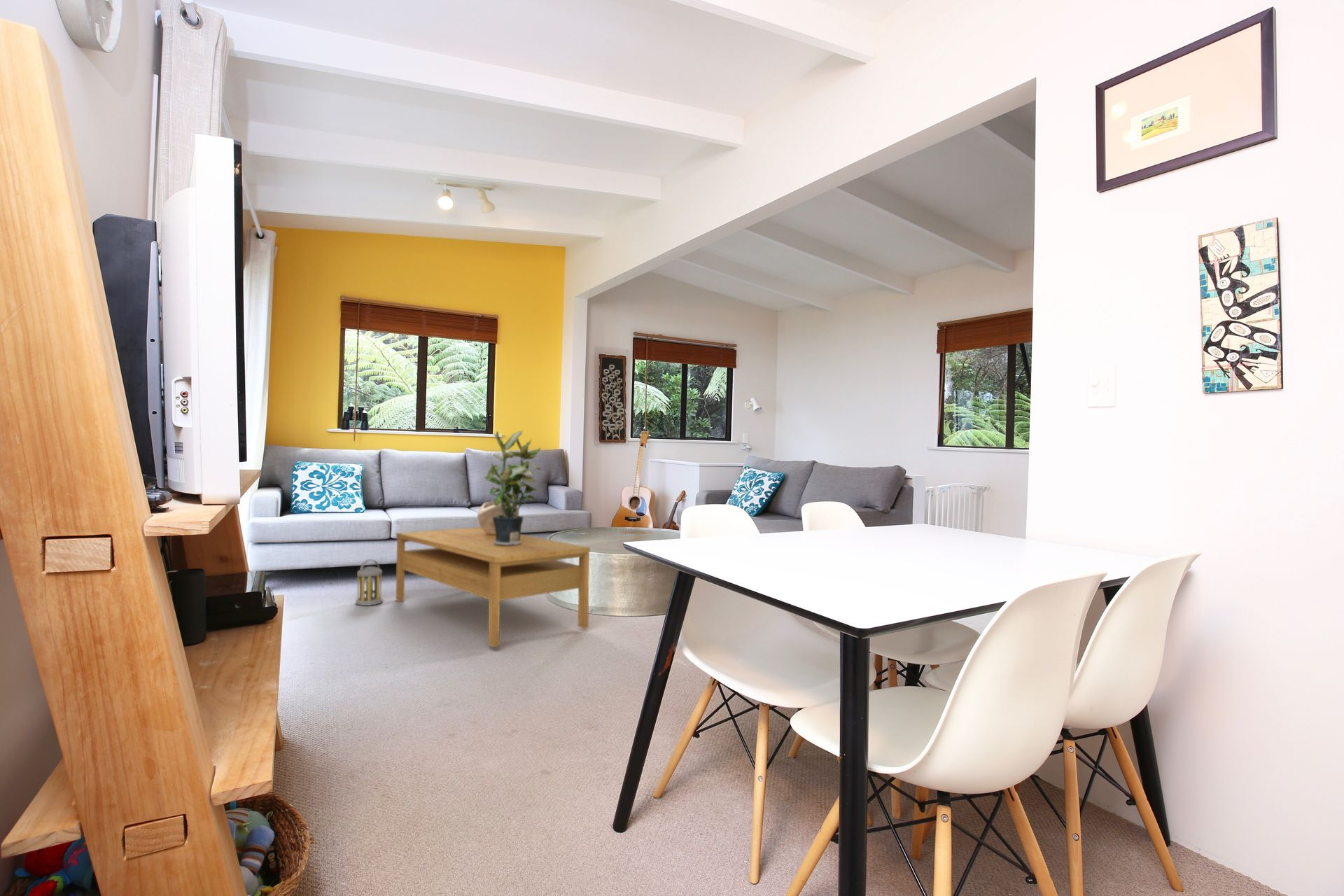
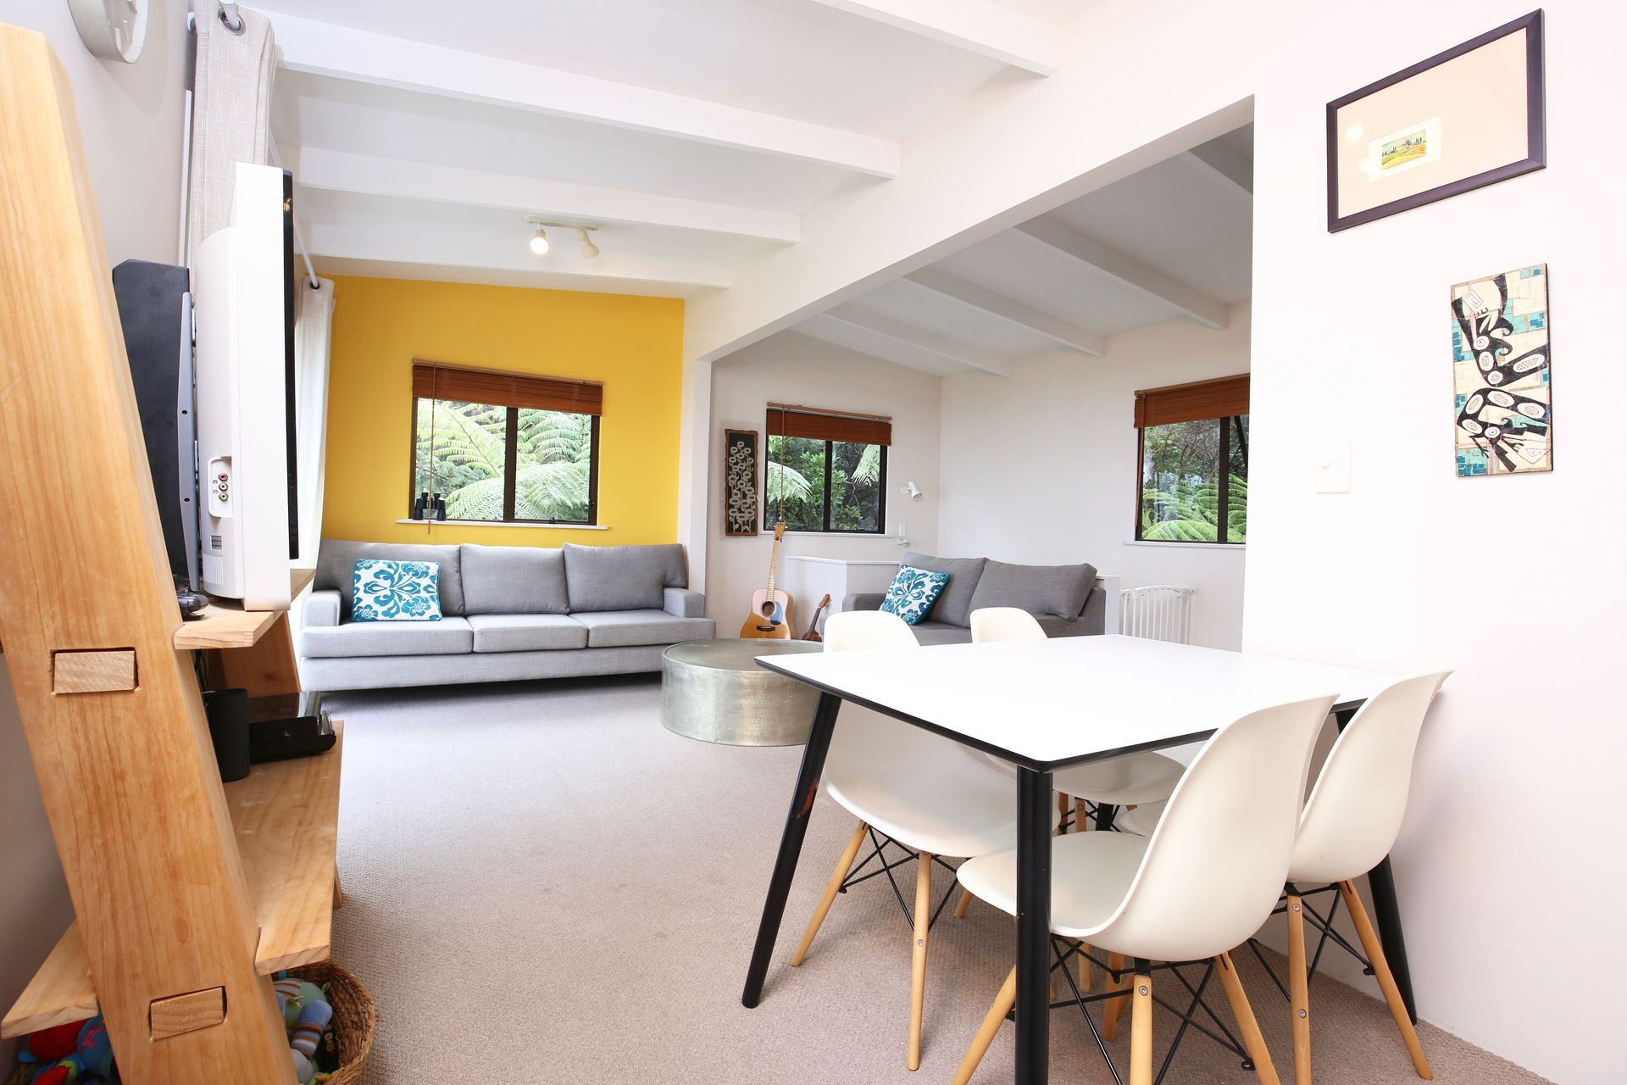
- potted plant (514, 487)
- decorative bowl (497, 515)
- coffee table (486, 577)
- lantern (370, 580)
